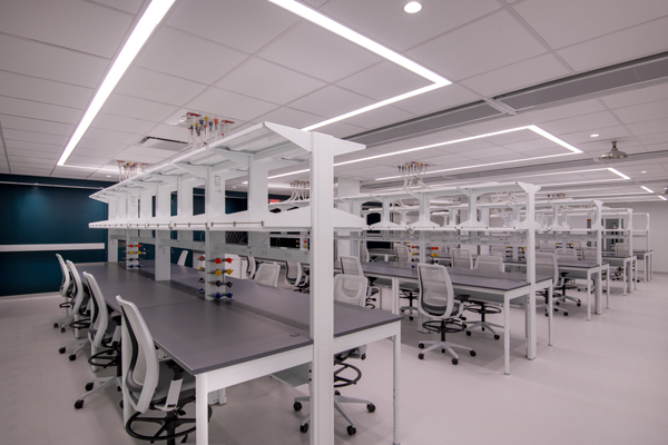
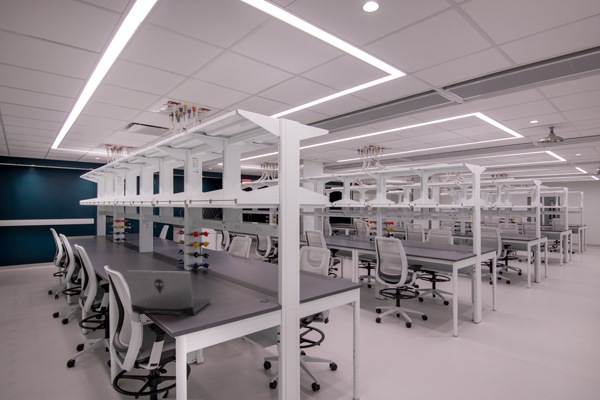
+ laptop (171, 287)
